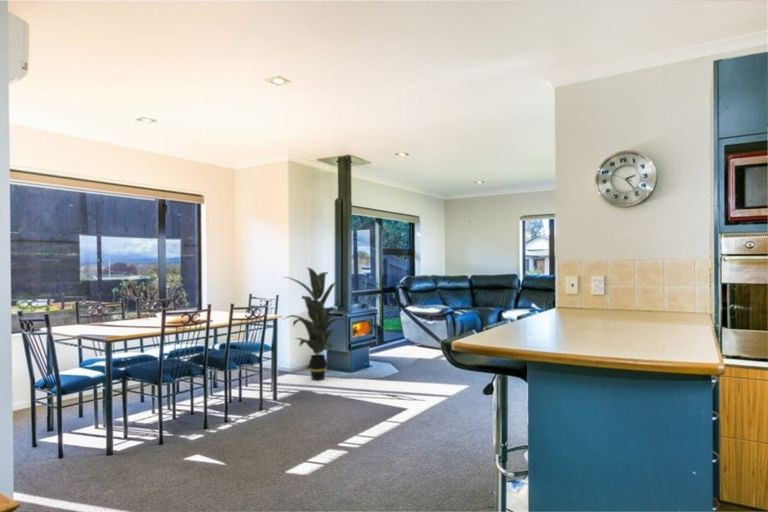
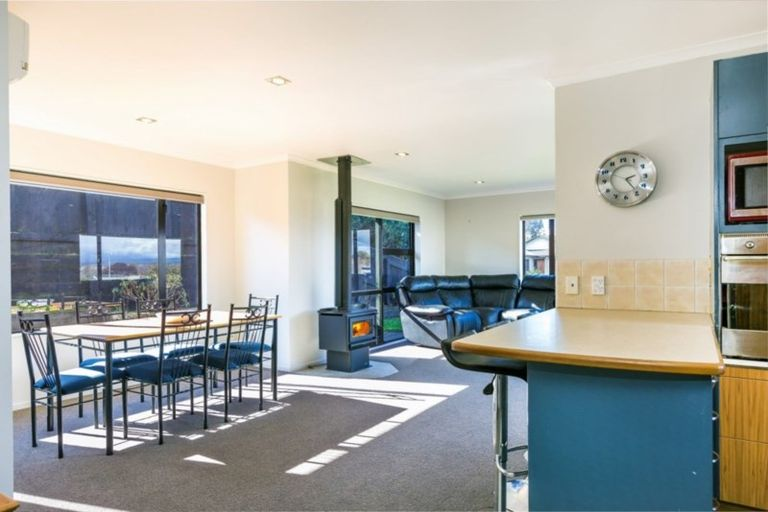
- indoor plant (313, 322)
